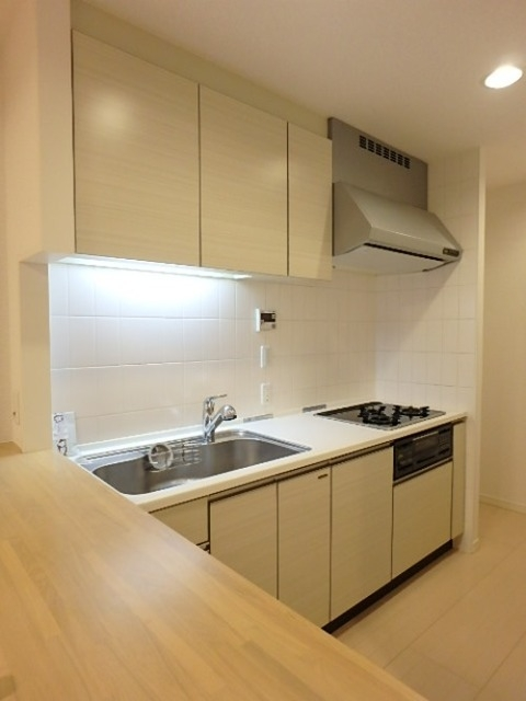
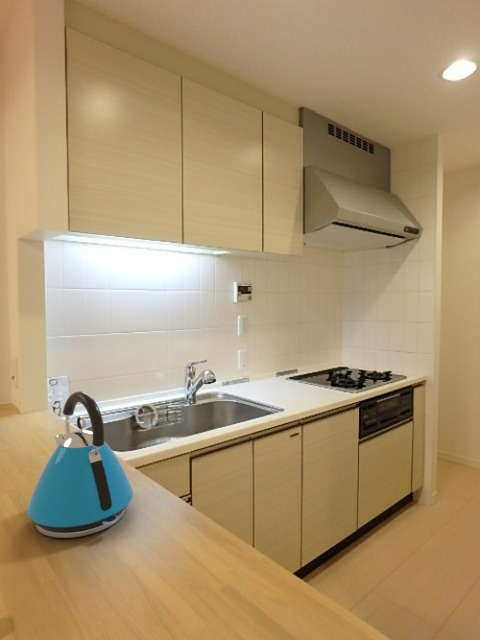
+ kettle (83, 453)
